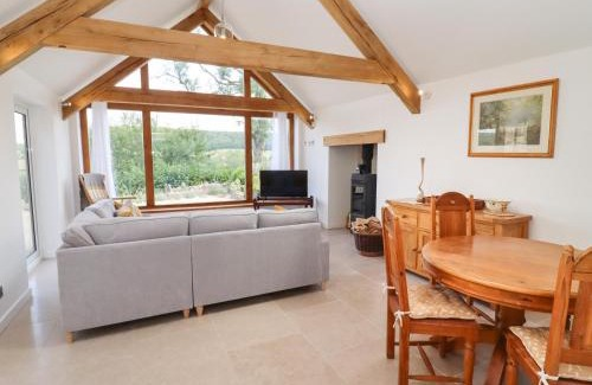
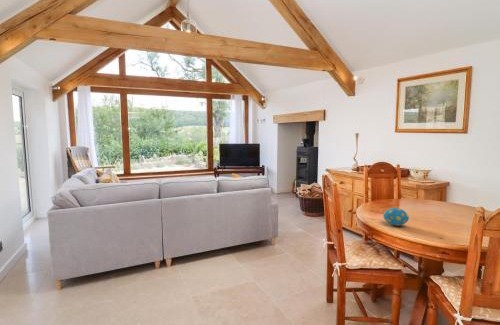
+ decorative egg (395, 216)
